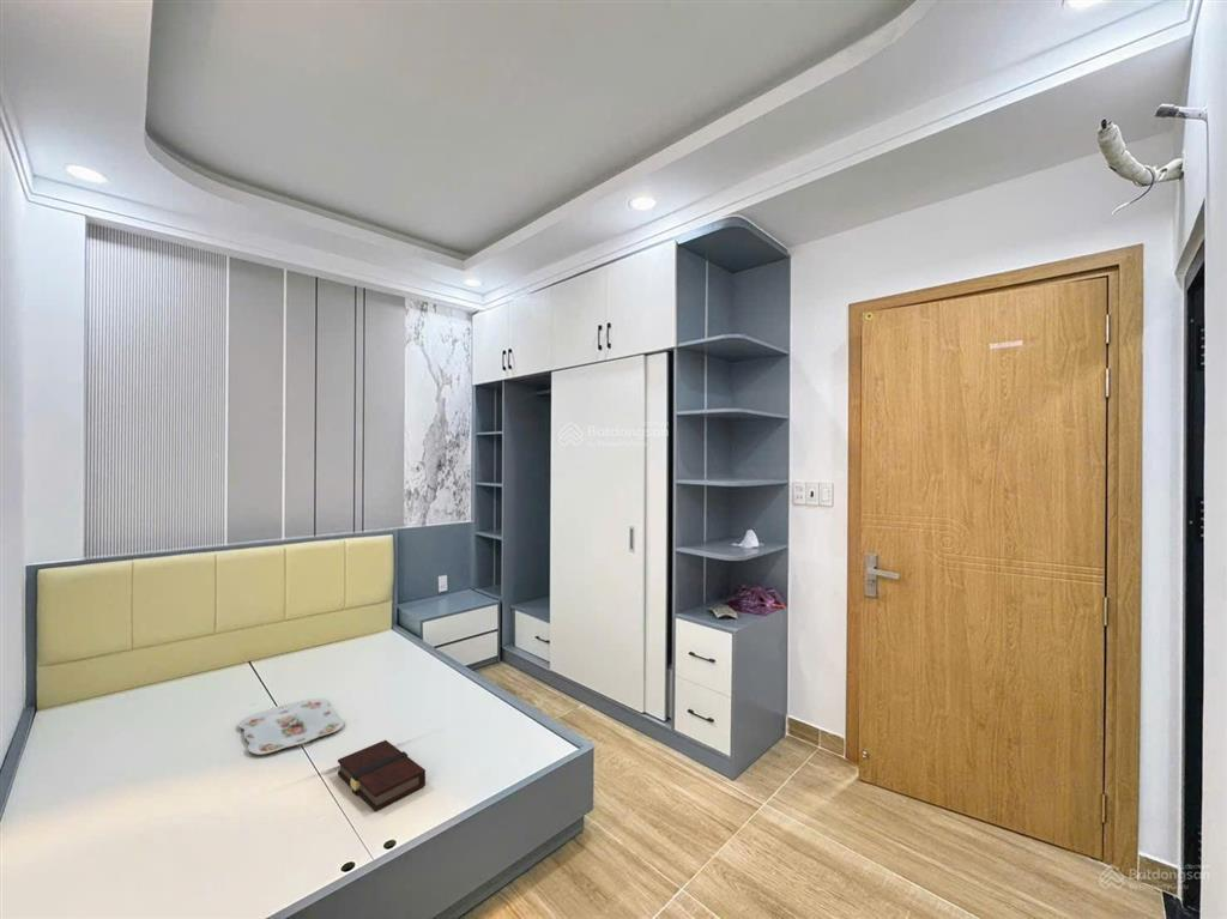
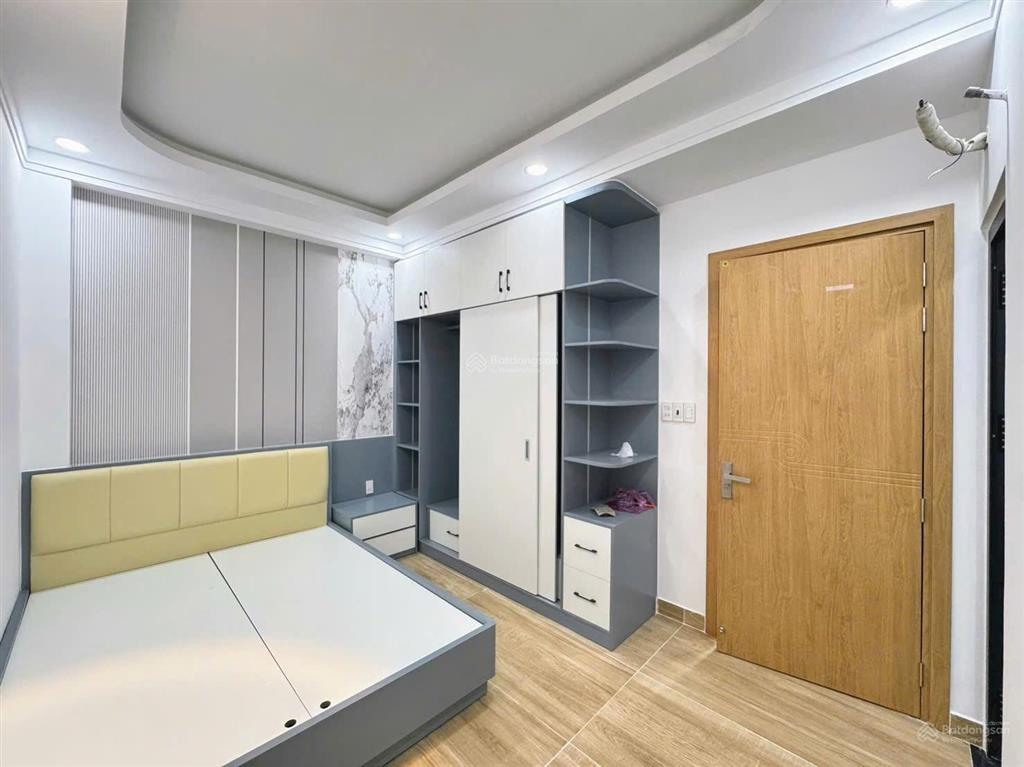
- serving tray (291, 724)
- book (380, 772)
